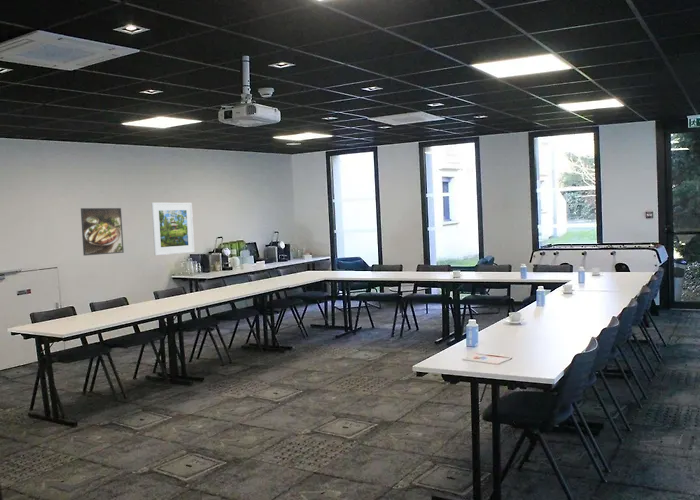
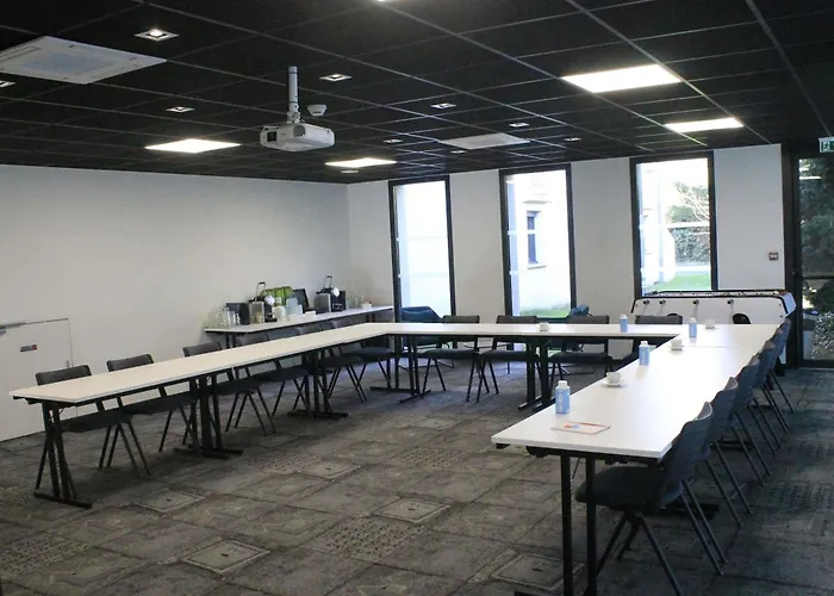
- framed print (173, 228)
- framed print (102, 231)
